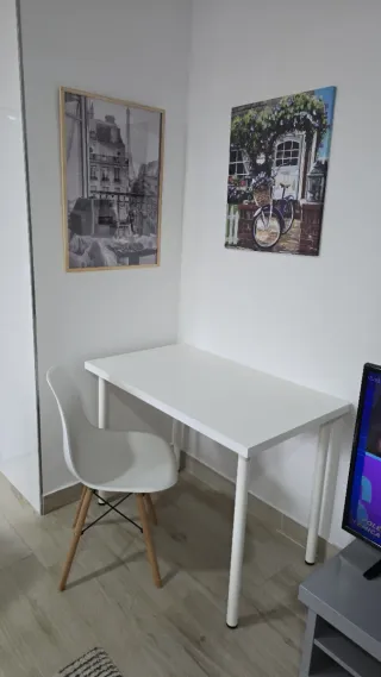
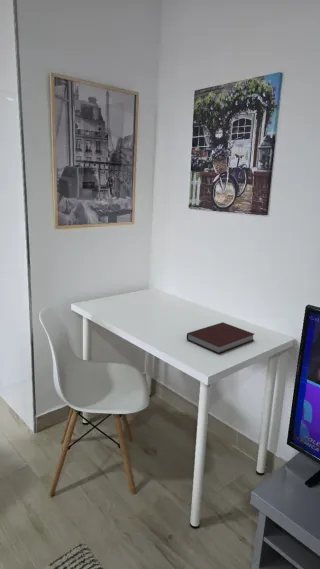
+ notebook (220, 336)
